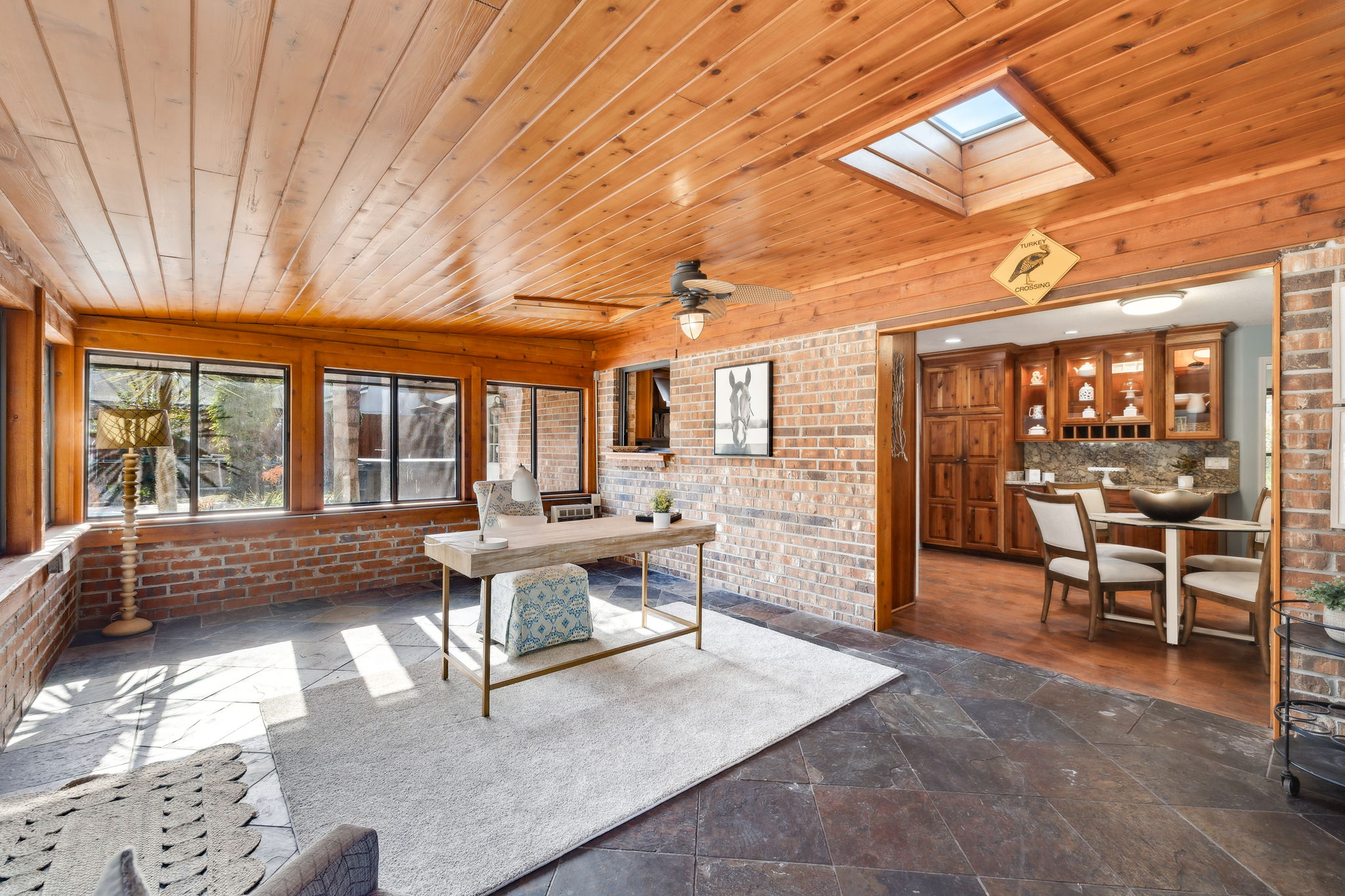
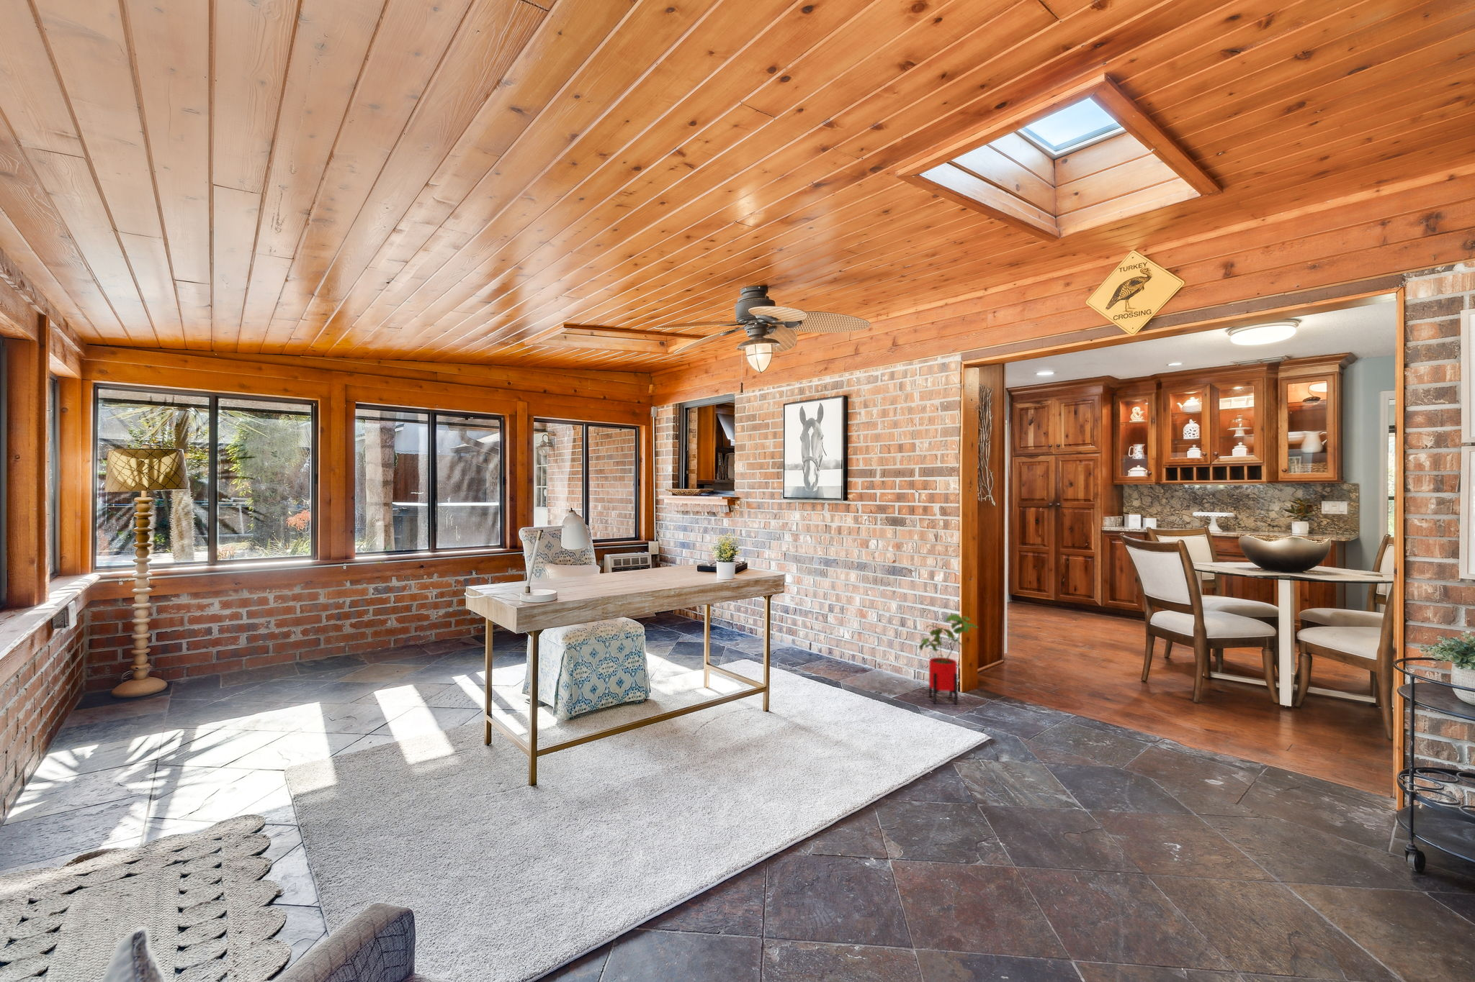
+ house plant (945, 658)
